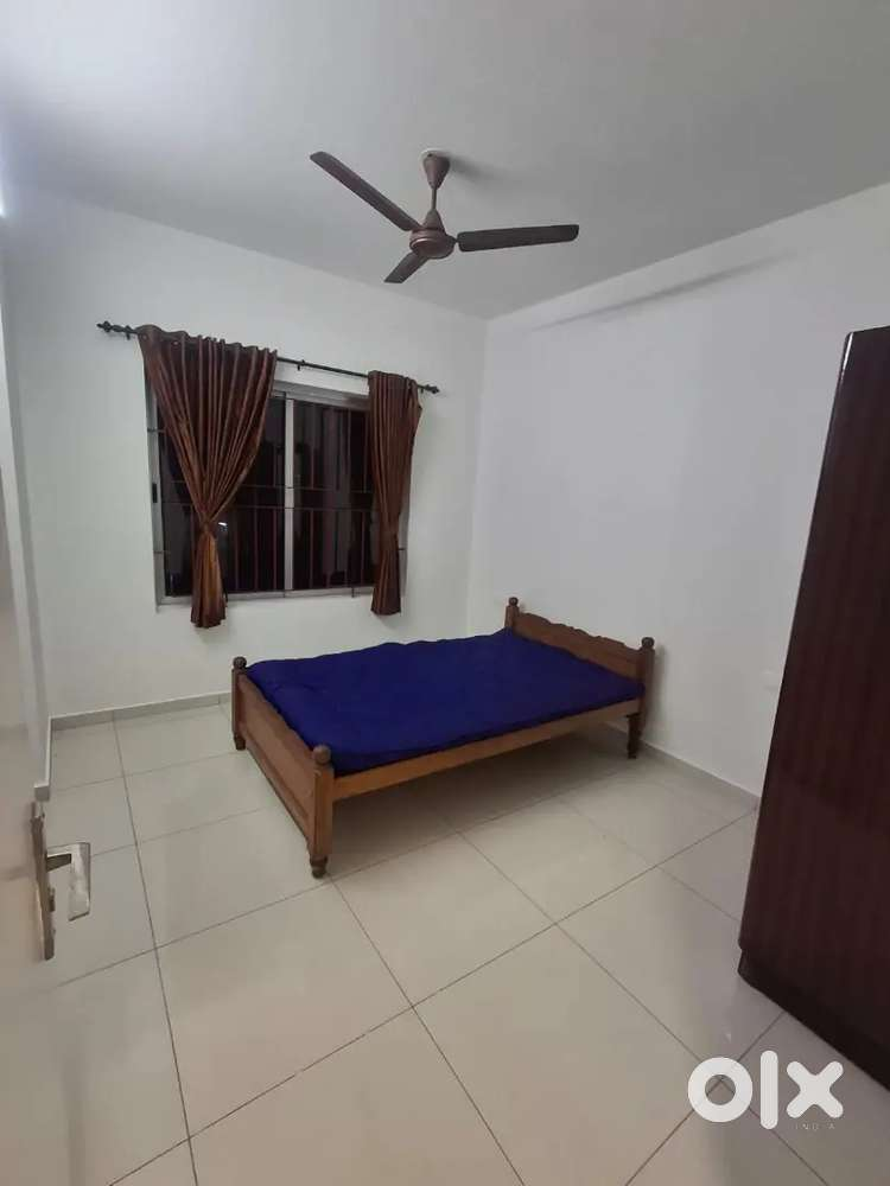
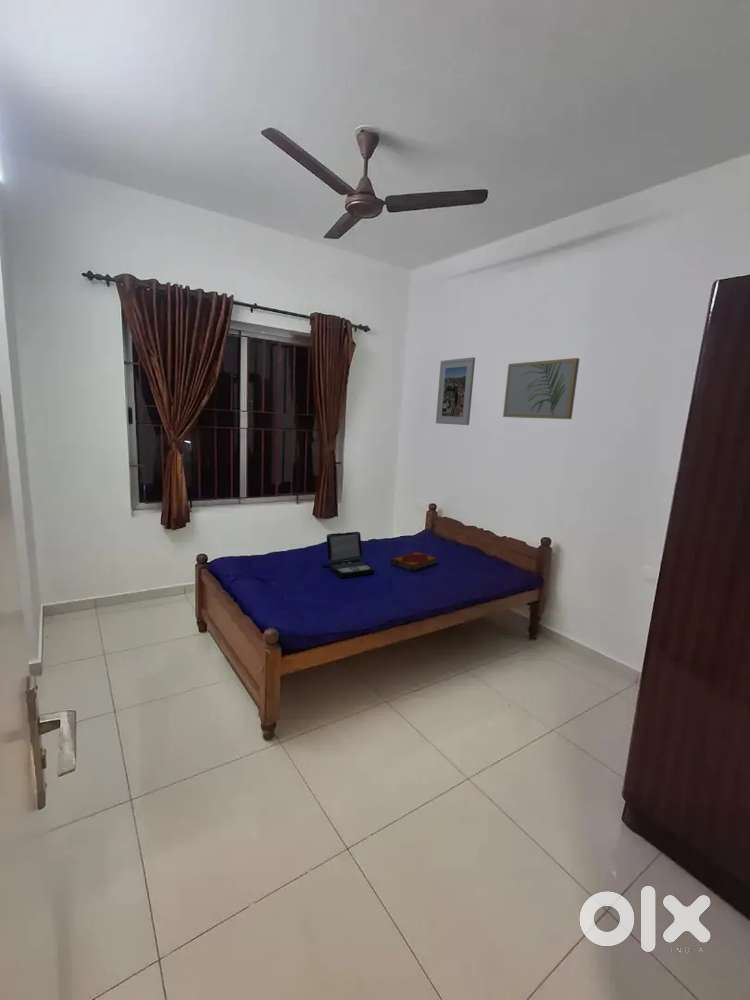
+ wall art (538, 390)
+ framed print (454, 392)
+ laptop (349, 553)
+ hardback book (414, 561)
